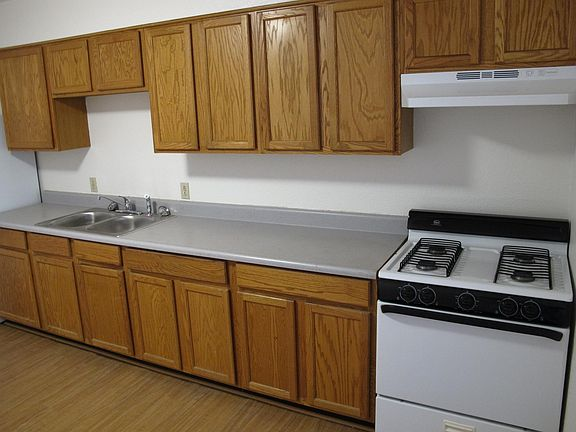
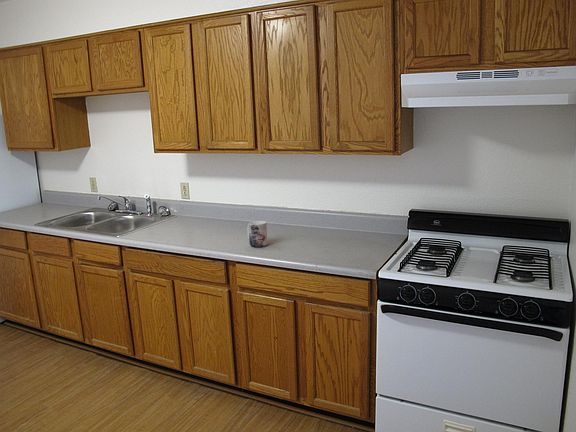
+ mug (255, 233)
